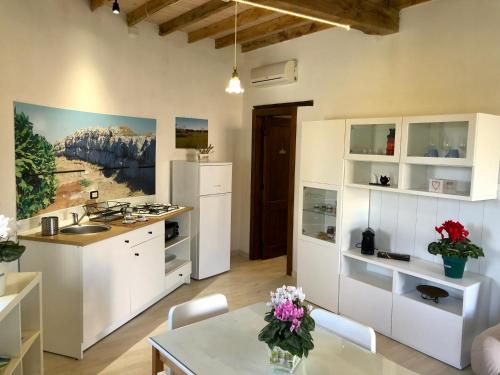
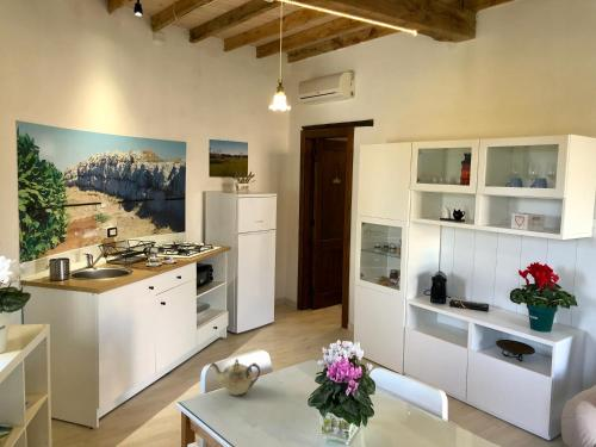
+ teapot (234, 374)
